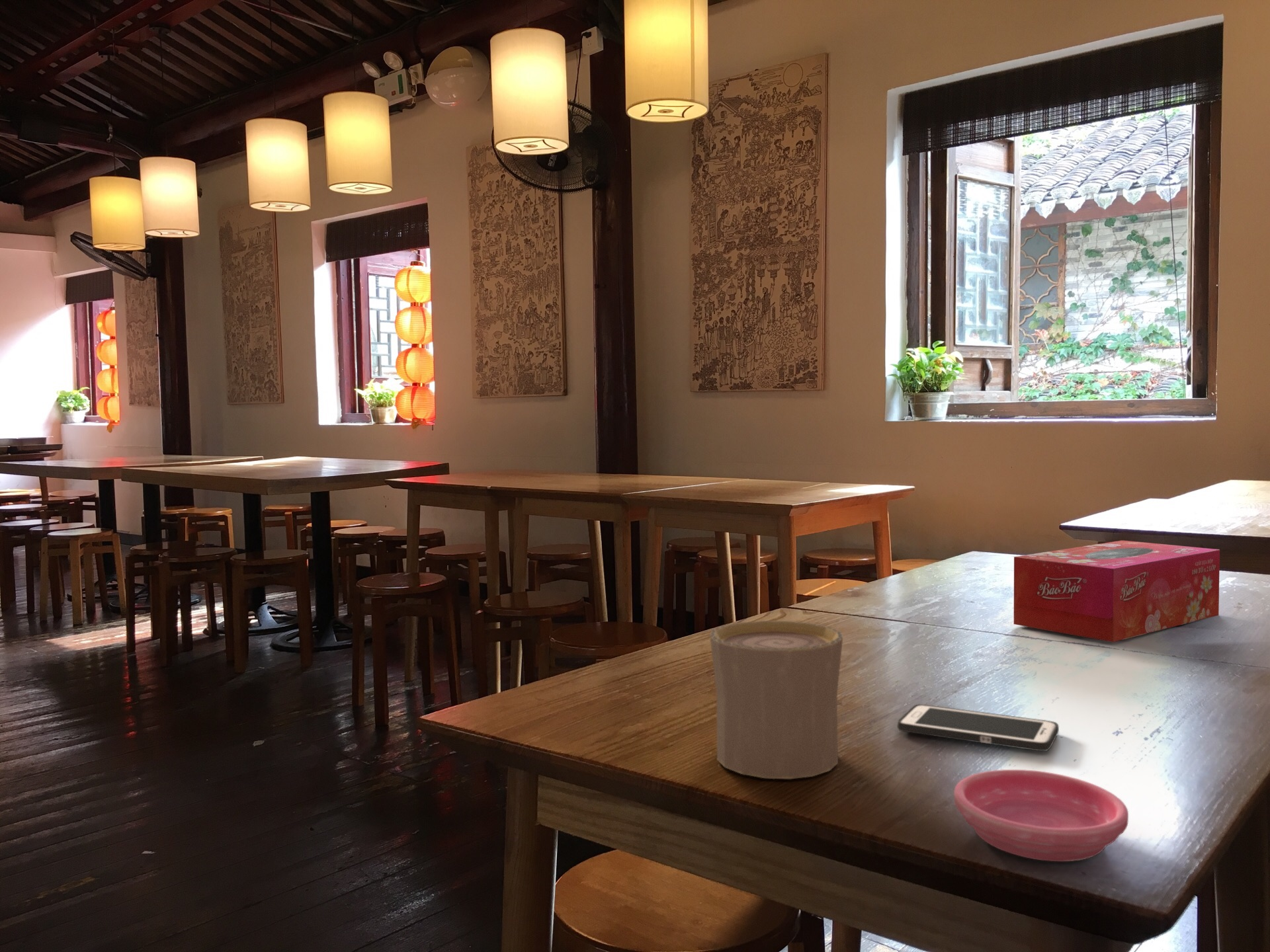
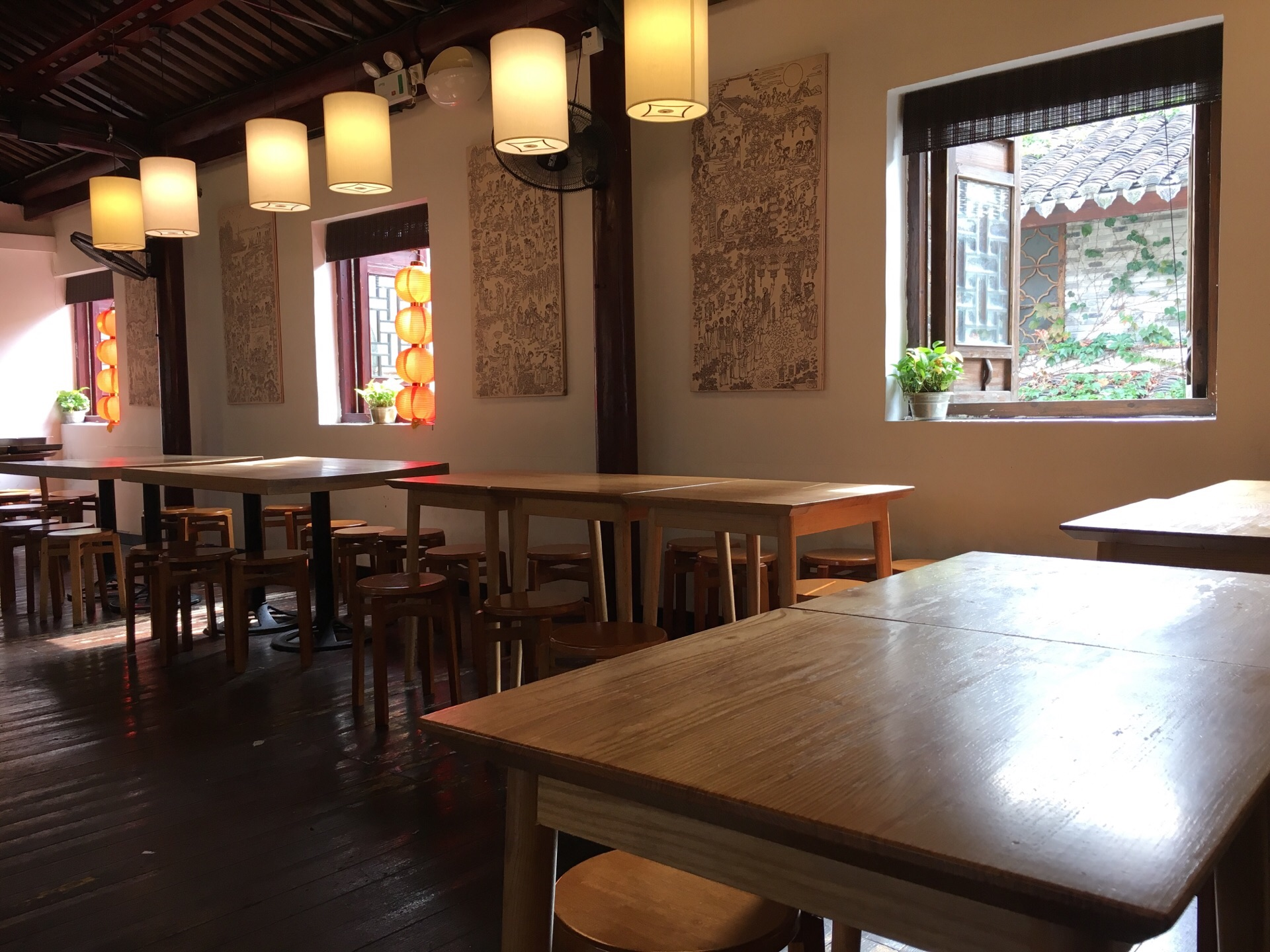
- tissue box (1118, 586)
- cup (776, 695)
- saucer (1038, 816)
- cell phone (977, 727)
